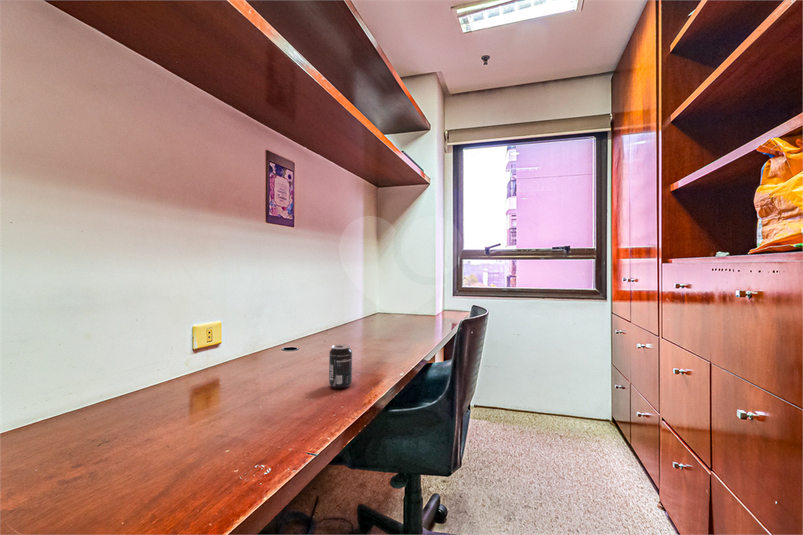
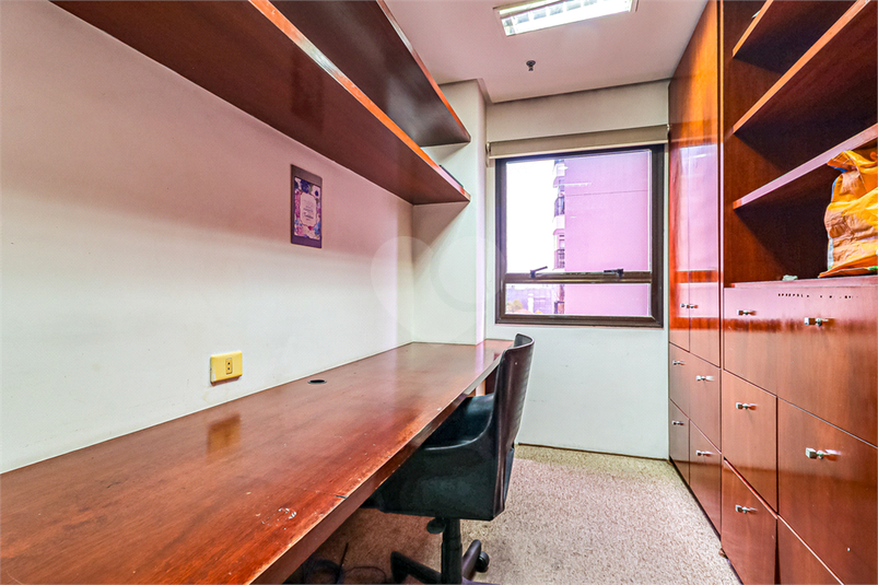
- beverage can (340, 365)
